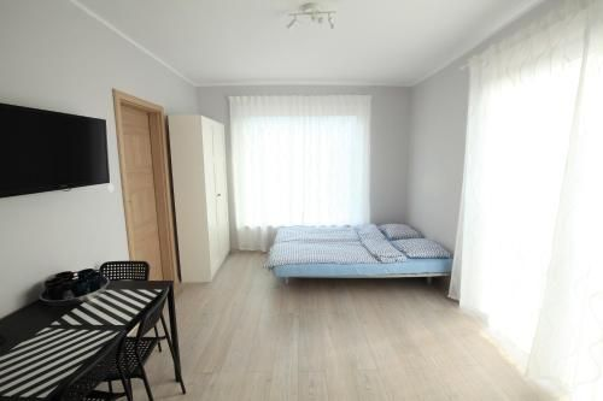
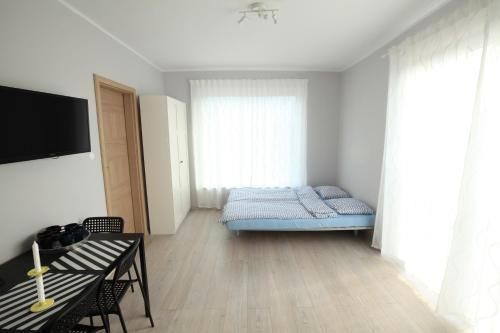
+ candle (38, 273)
